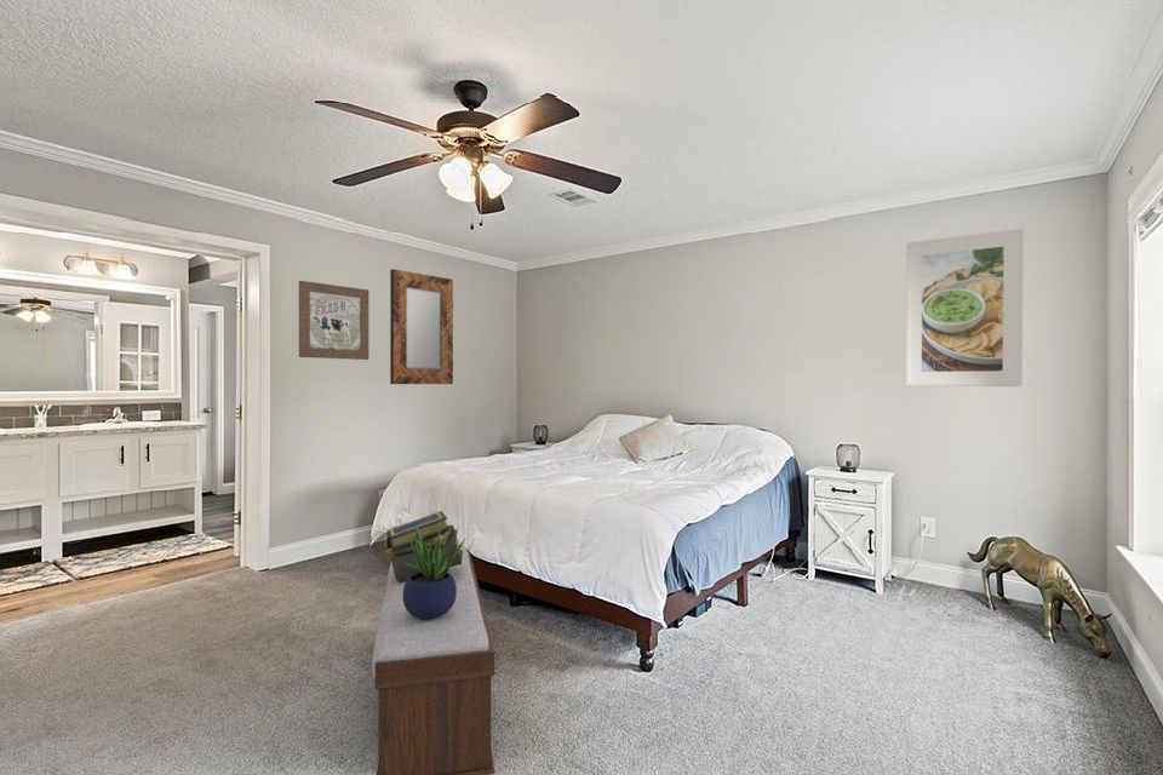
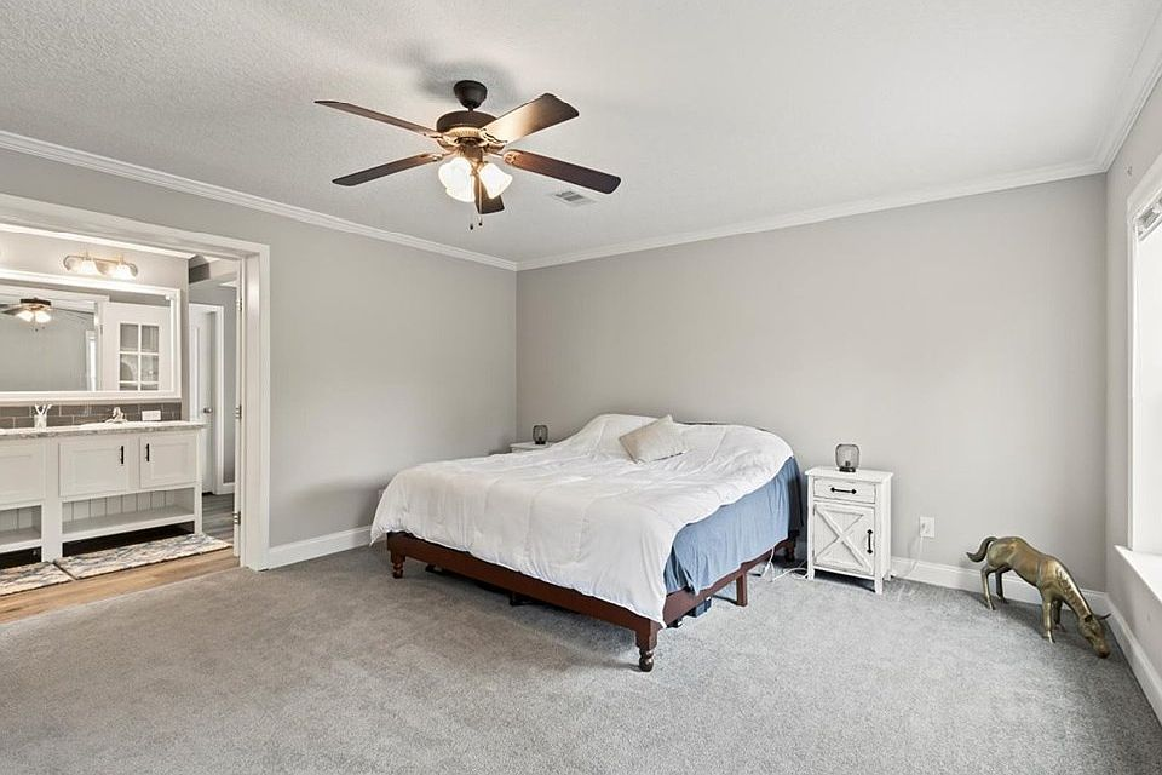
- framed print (961, 311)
- wall art (334, 321)
- home mirror (423, 329)
- stack of books (428, 549)
- potted plant (434, 570)
- bench (431, 642)
